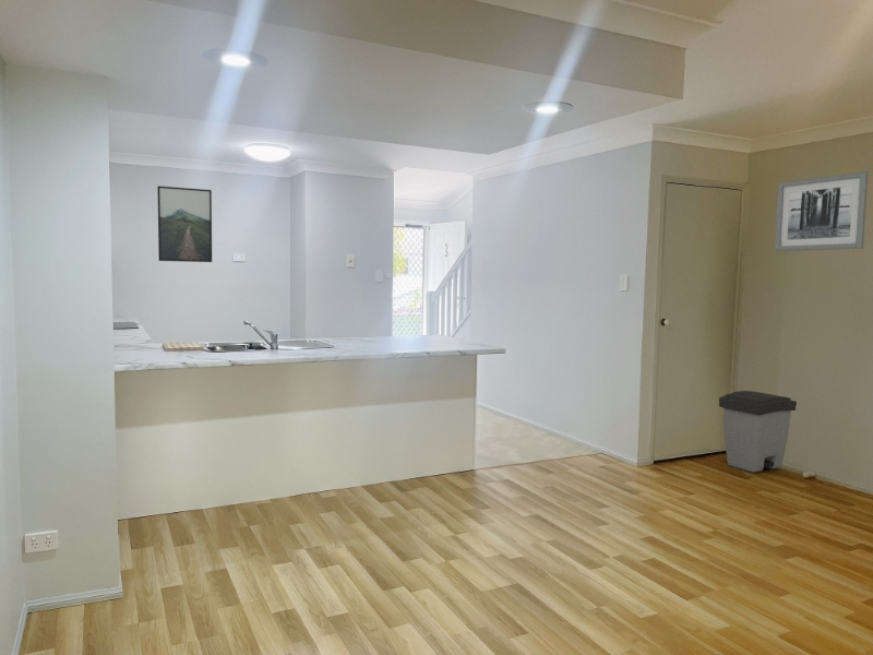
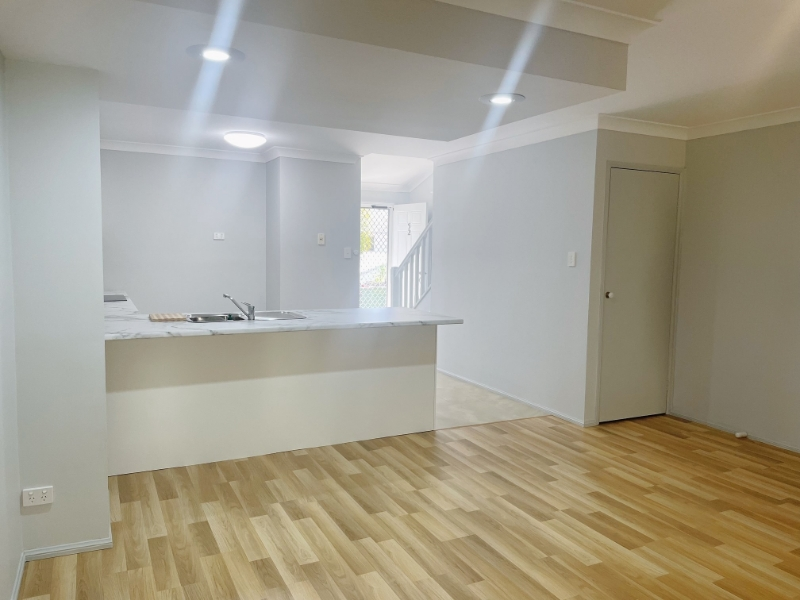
- trash can (754, 430)
- wall art (818, 214)
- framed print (184, 225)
